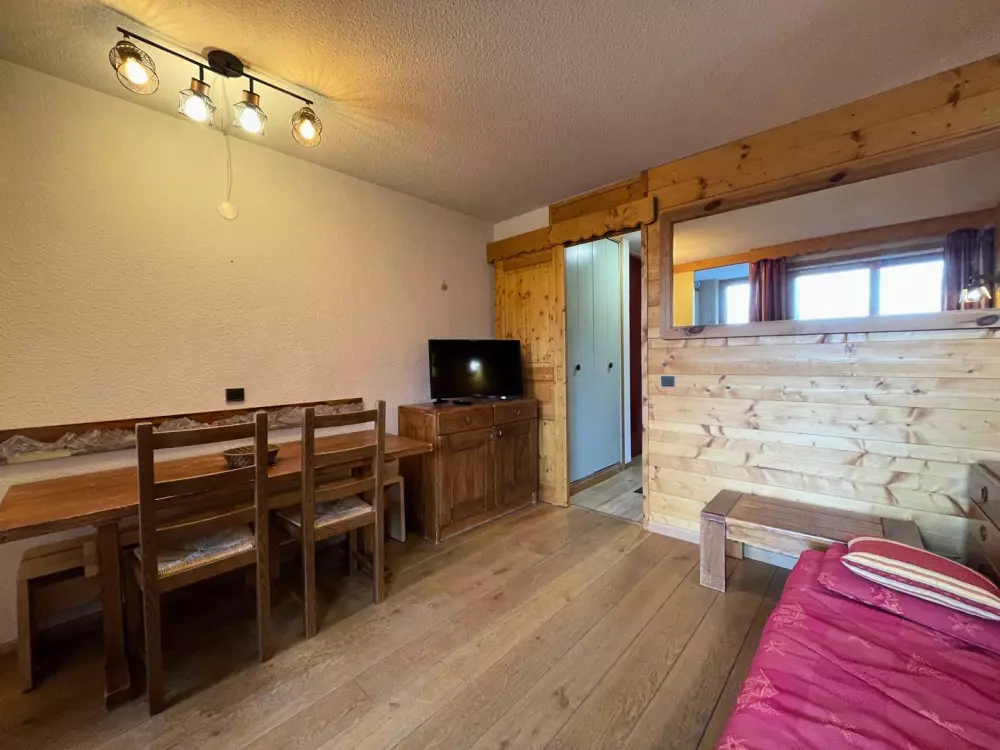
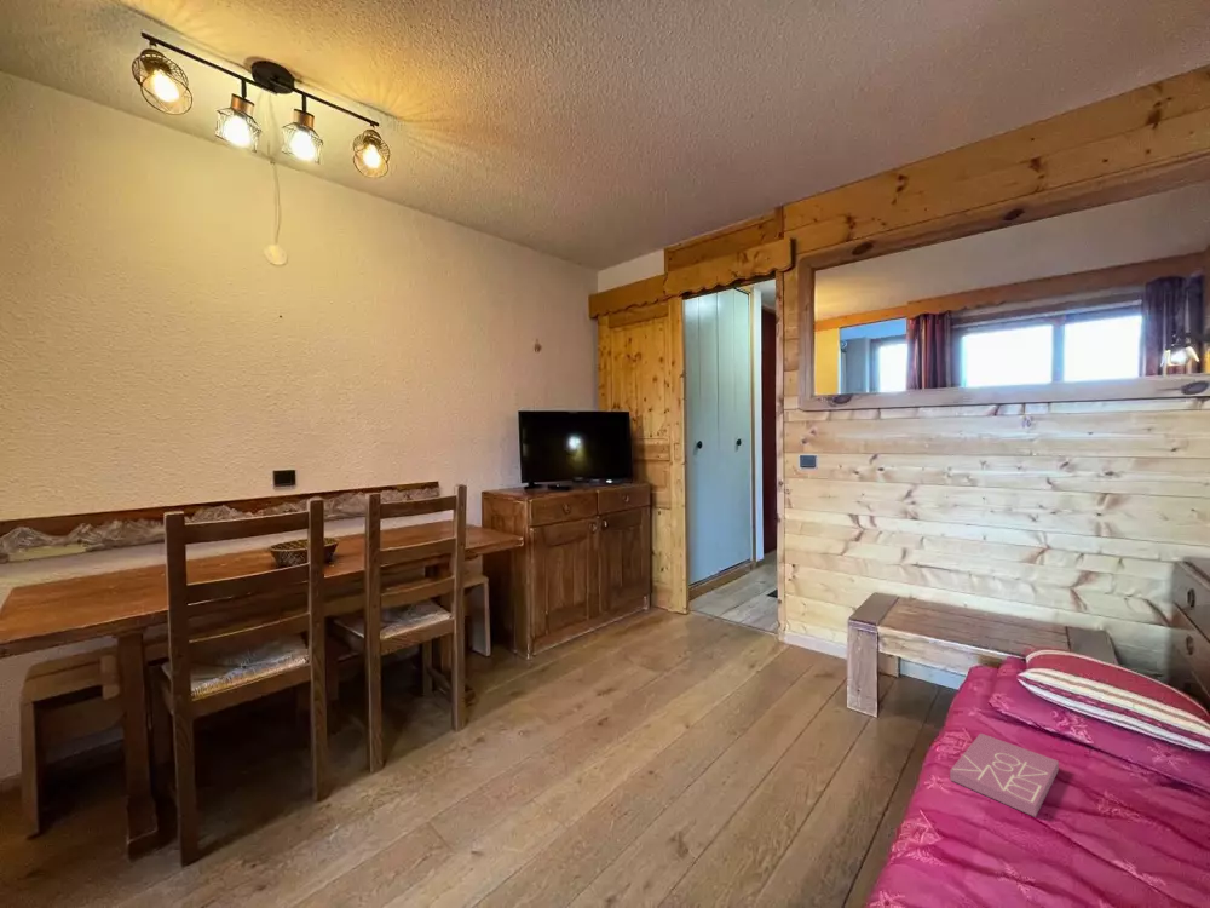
+ book (1004, 770)
